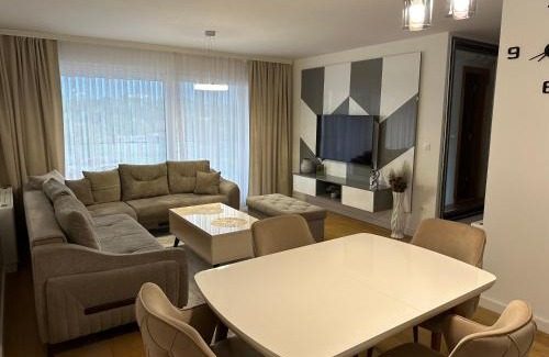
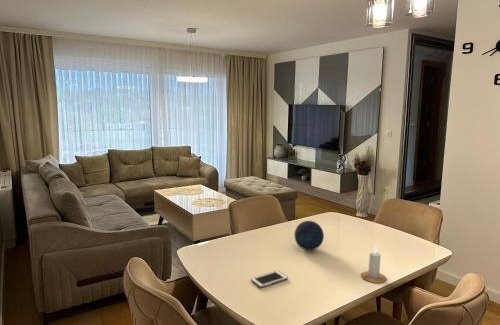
+ candle (374, 260)
+ cell phone (269, 278)
+ decorative orb (309, 235)
